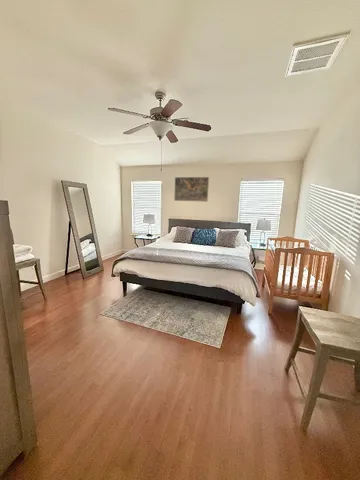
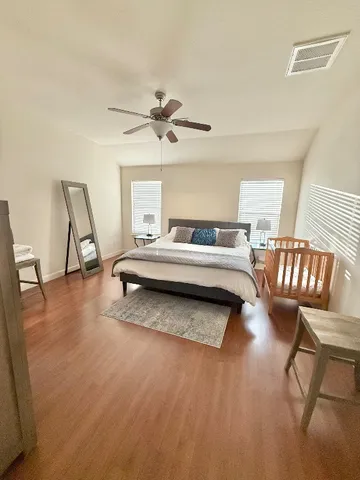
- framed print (191, 189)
